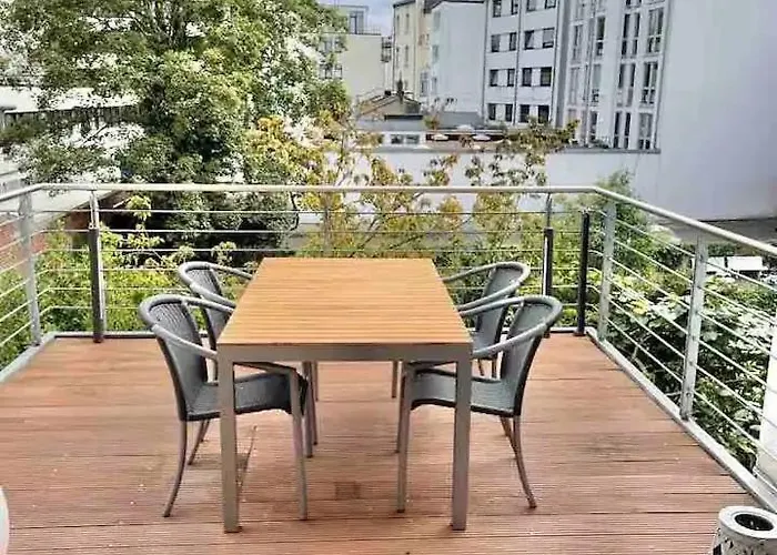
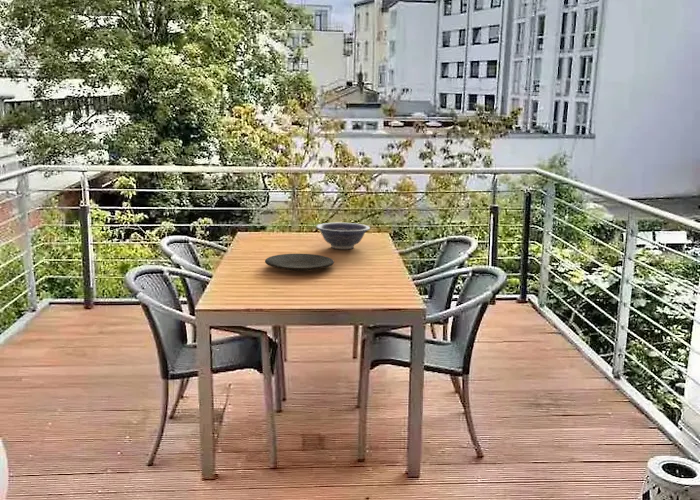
+ decorative bowl (342, 236)
+ plate (299, 263)
